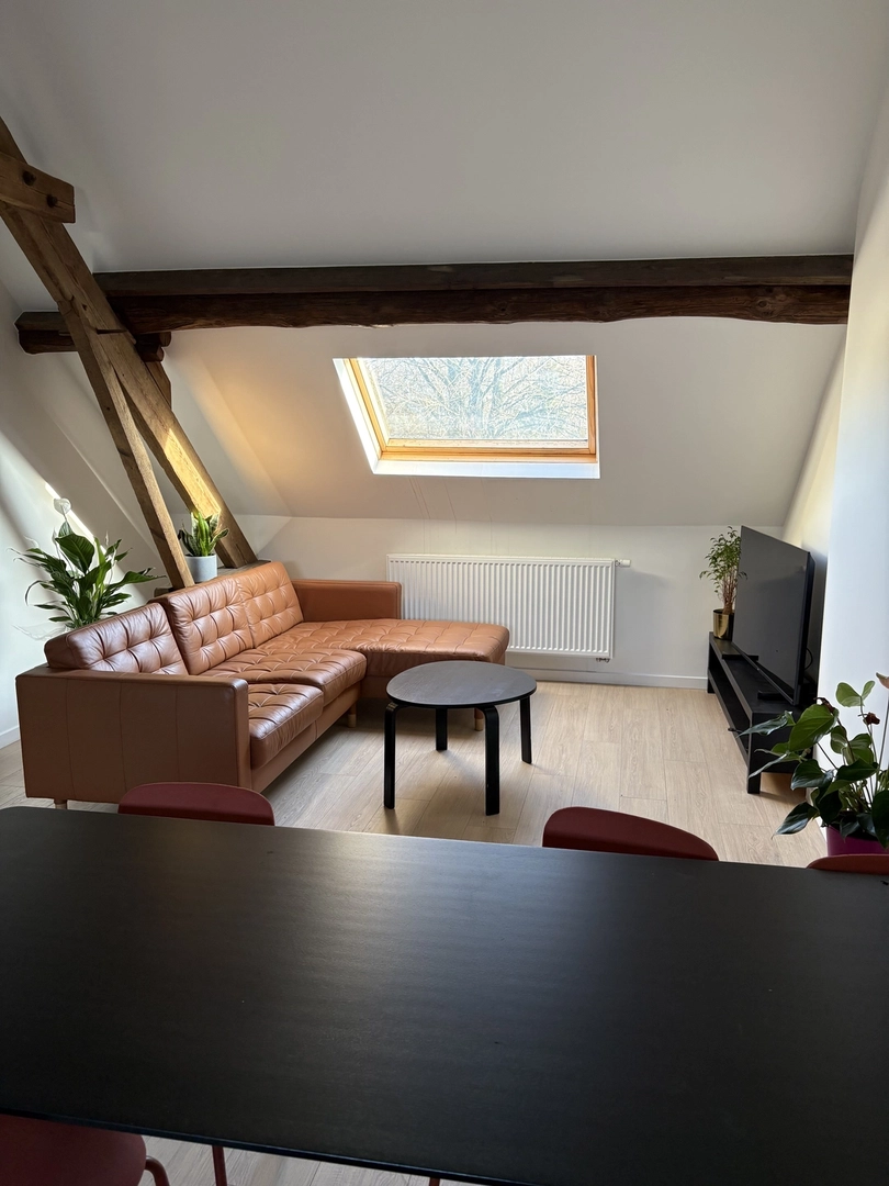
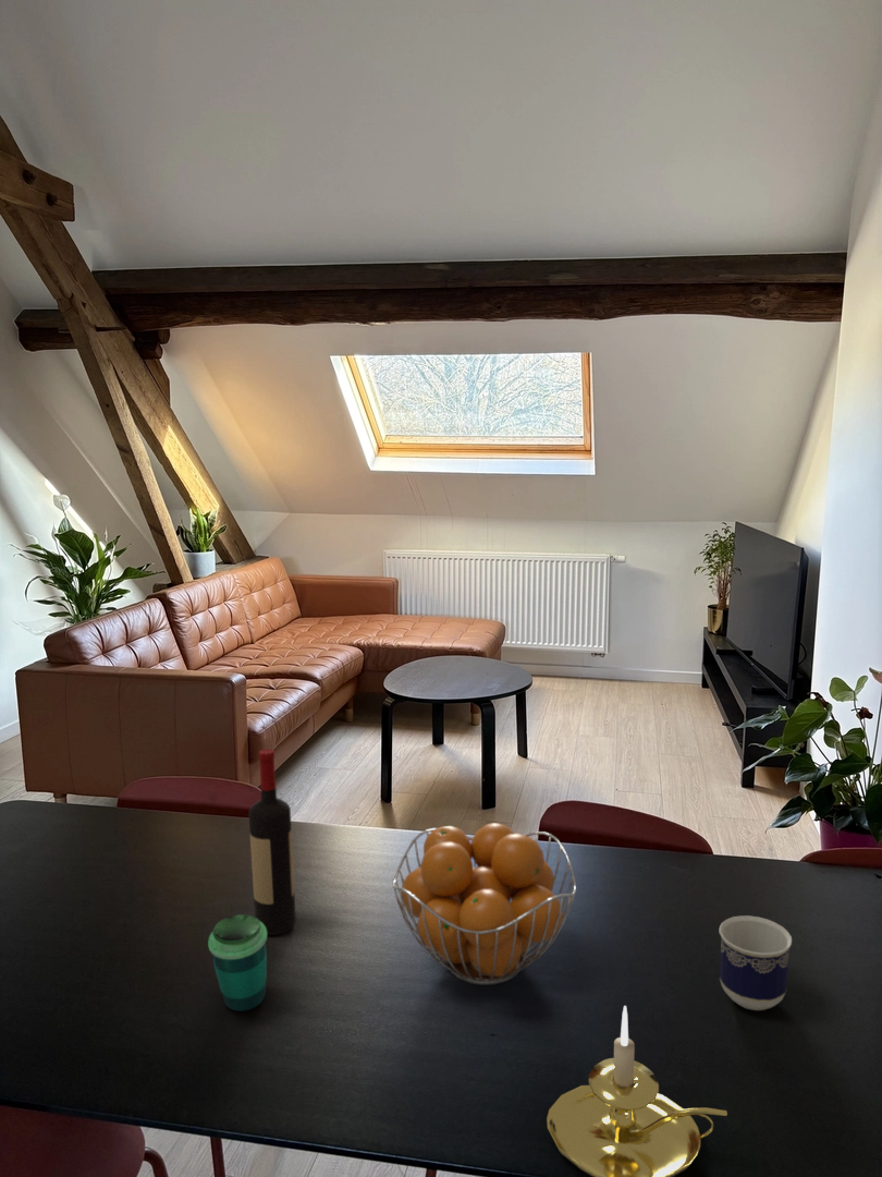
+ wine bottle (271, 839)
+ cup (754, 960)
+ candle holder (636, 1077)
+ fruit basket (483, 900)
+ cup (240, 964)
